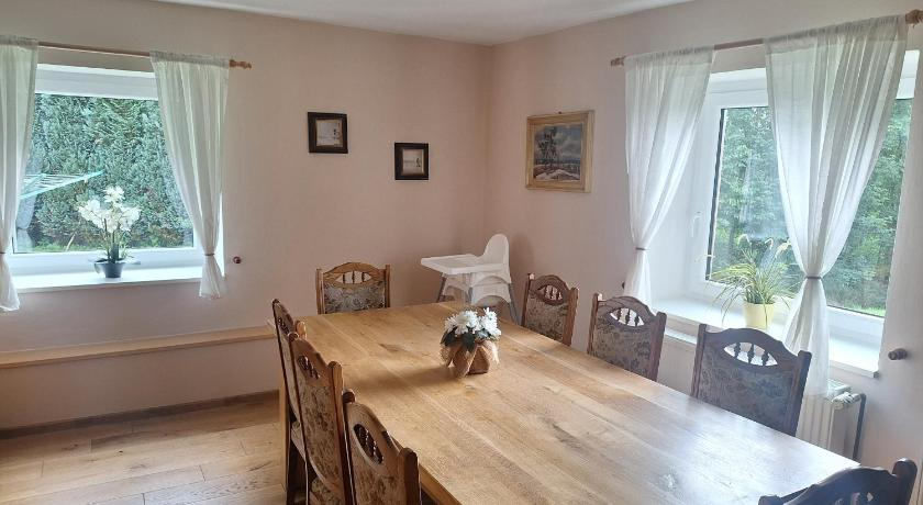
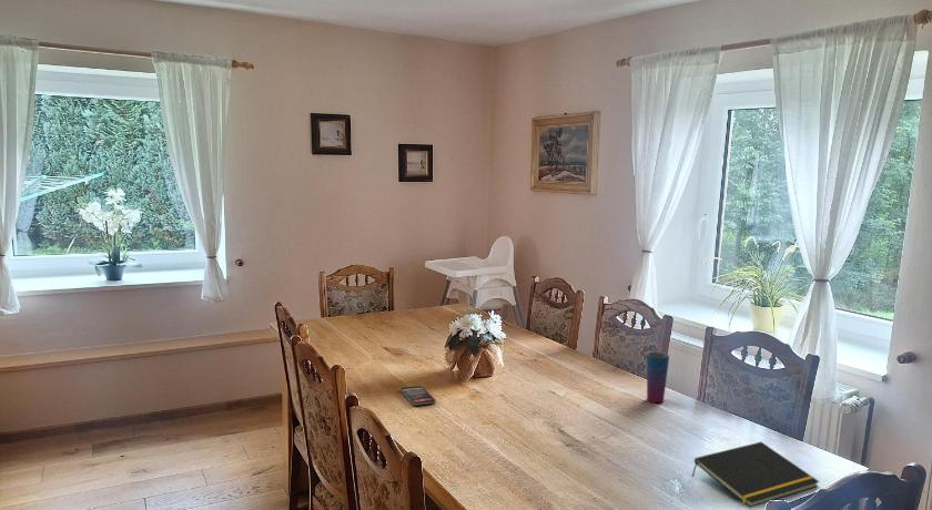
+ notepad (756, 471)
+ smartphone (417, 395)
+ cup (656, 377)
